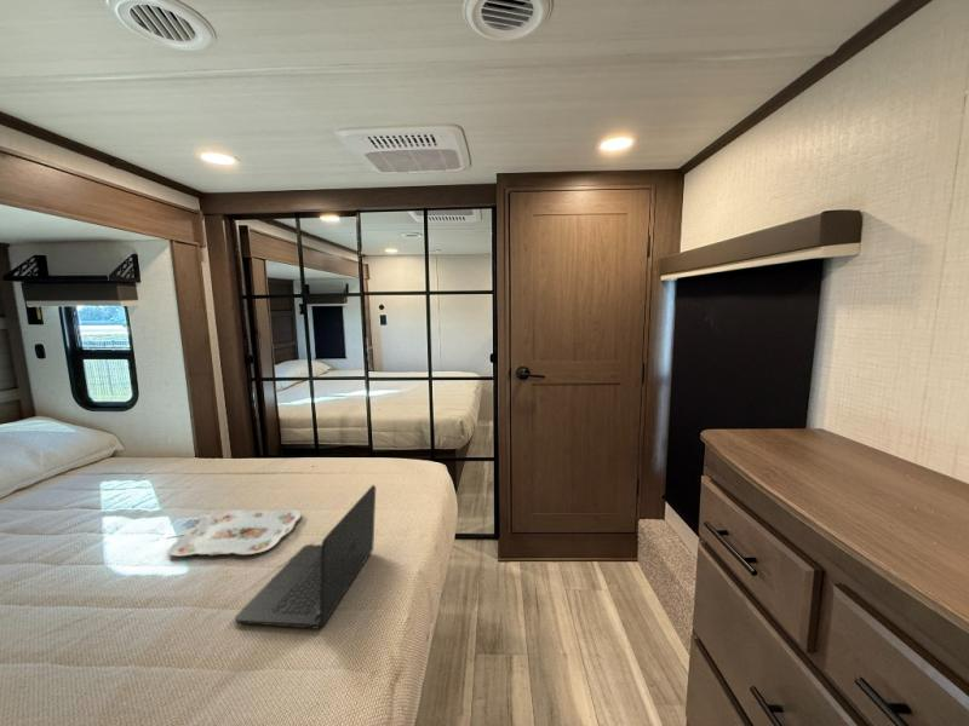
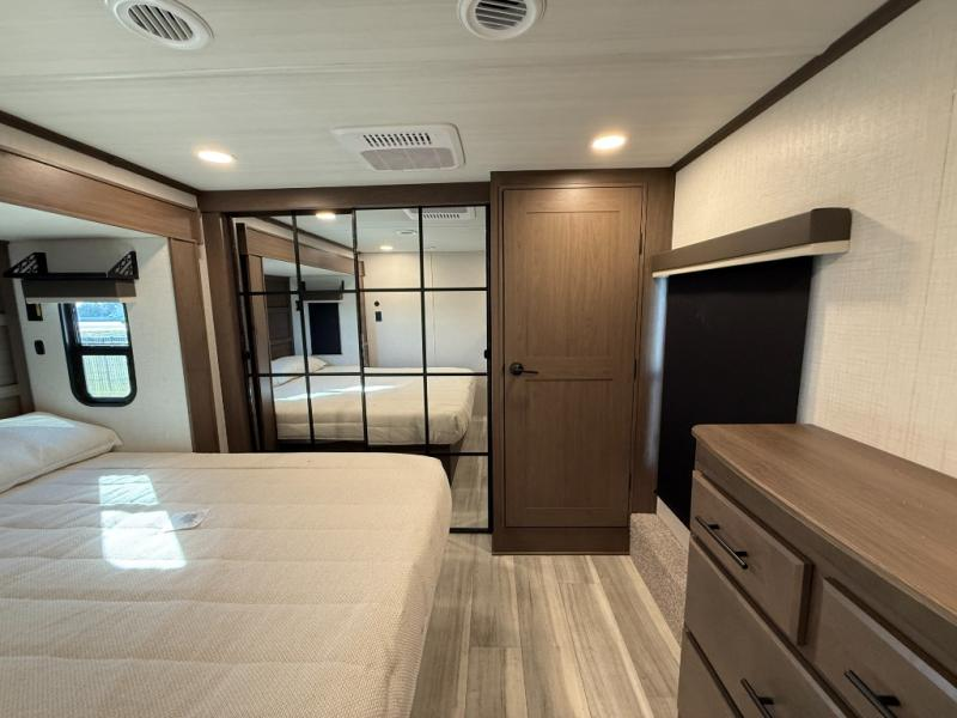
- laptop (313, 544)
- serving tray (240, 531)
